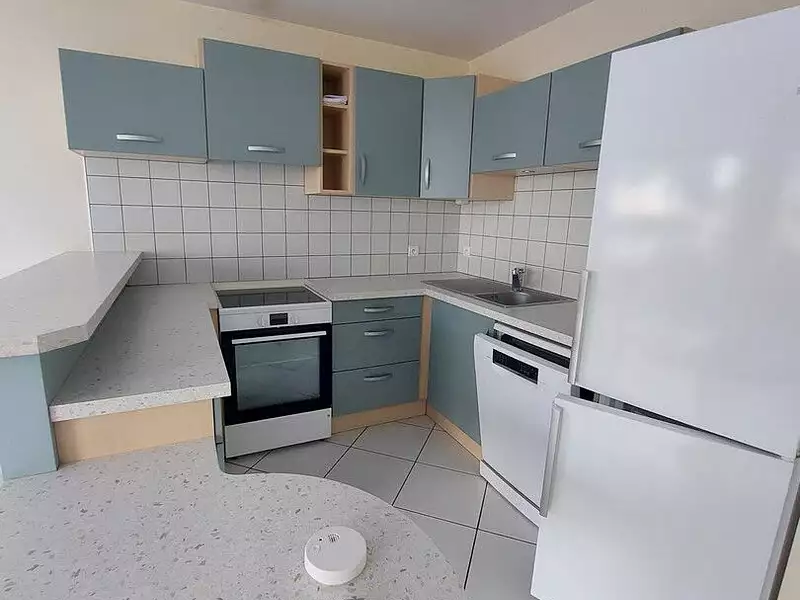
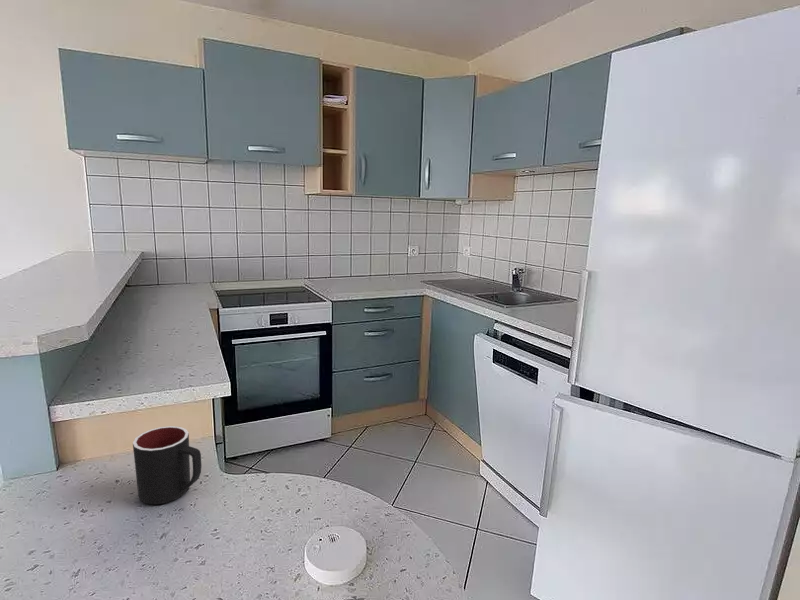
+ mug (170, 466)
